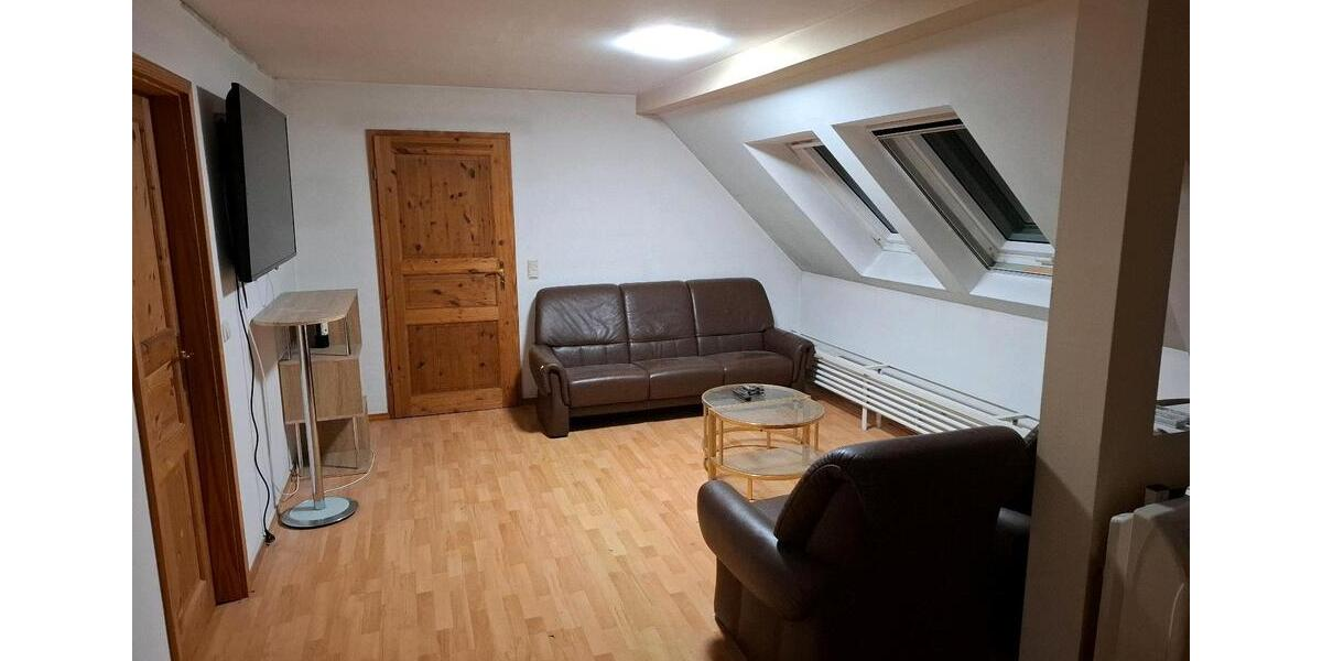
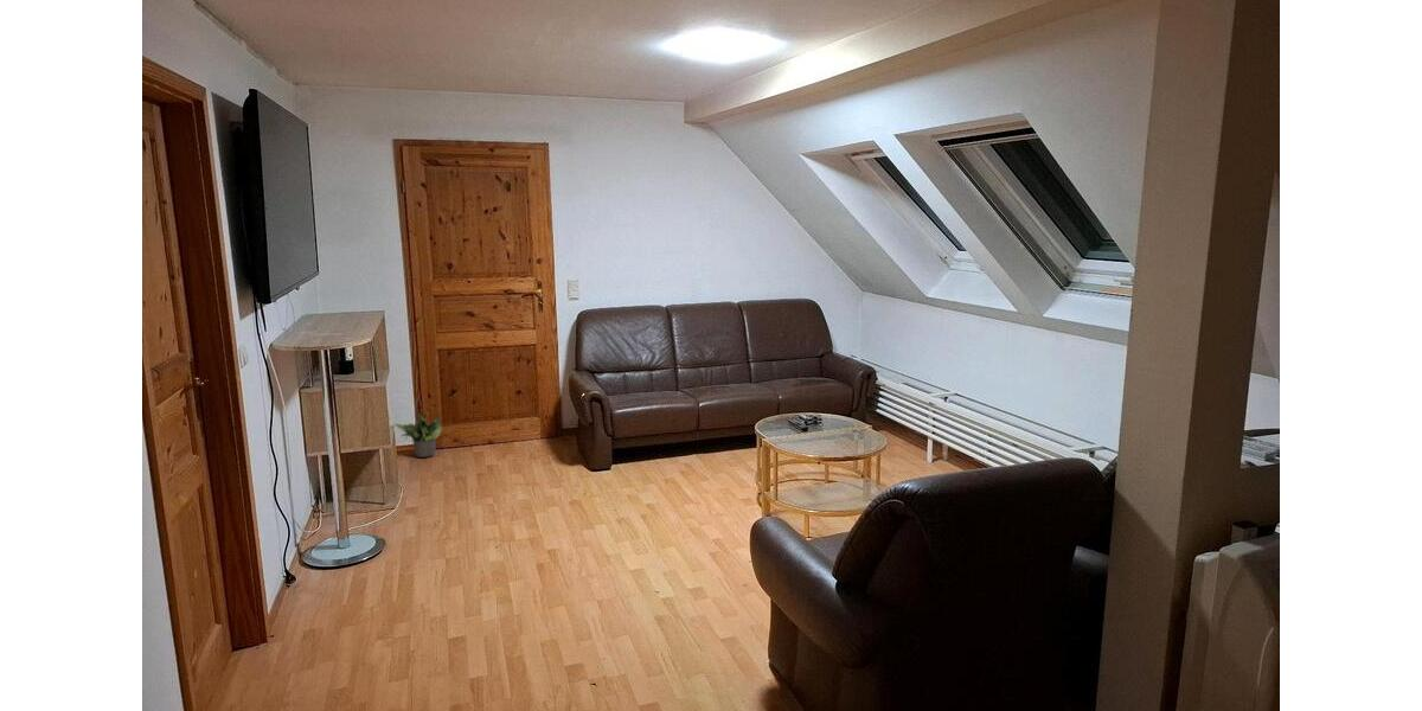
+ potted plant (418, 433)
